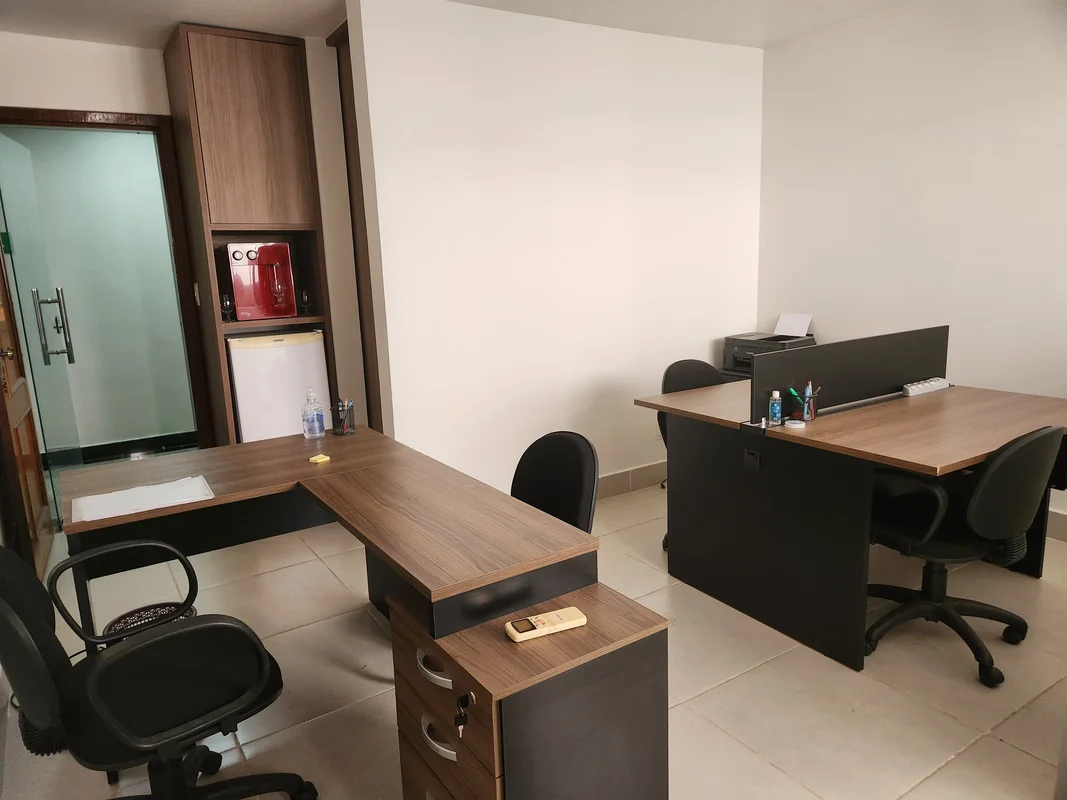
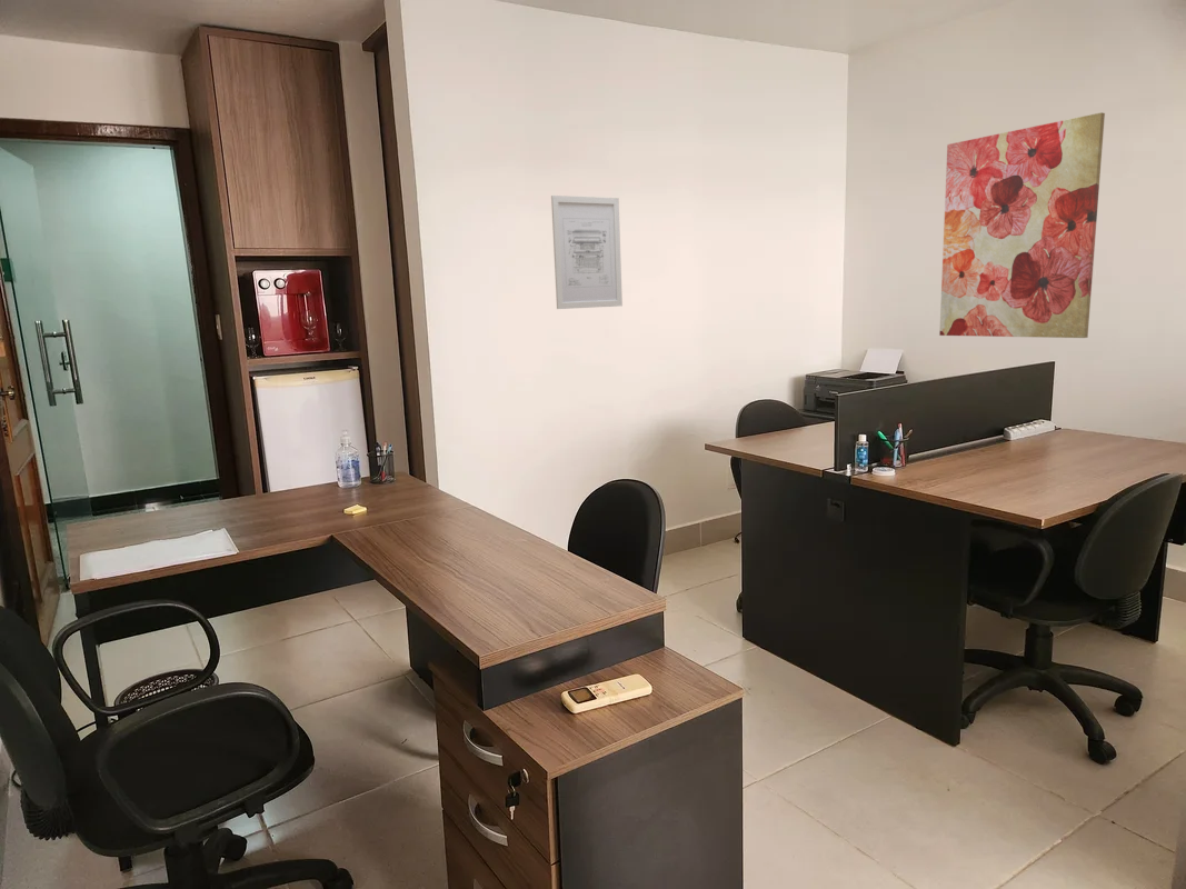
+ wall art (588, 252)
+ wall art (1014, 236)
